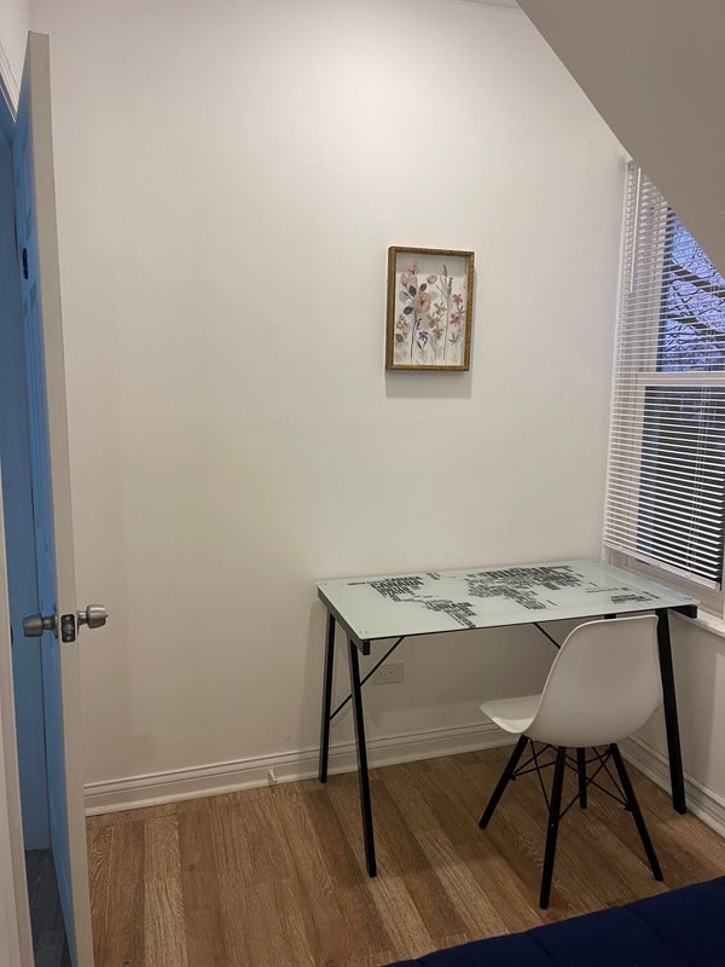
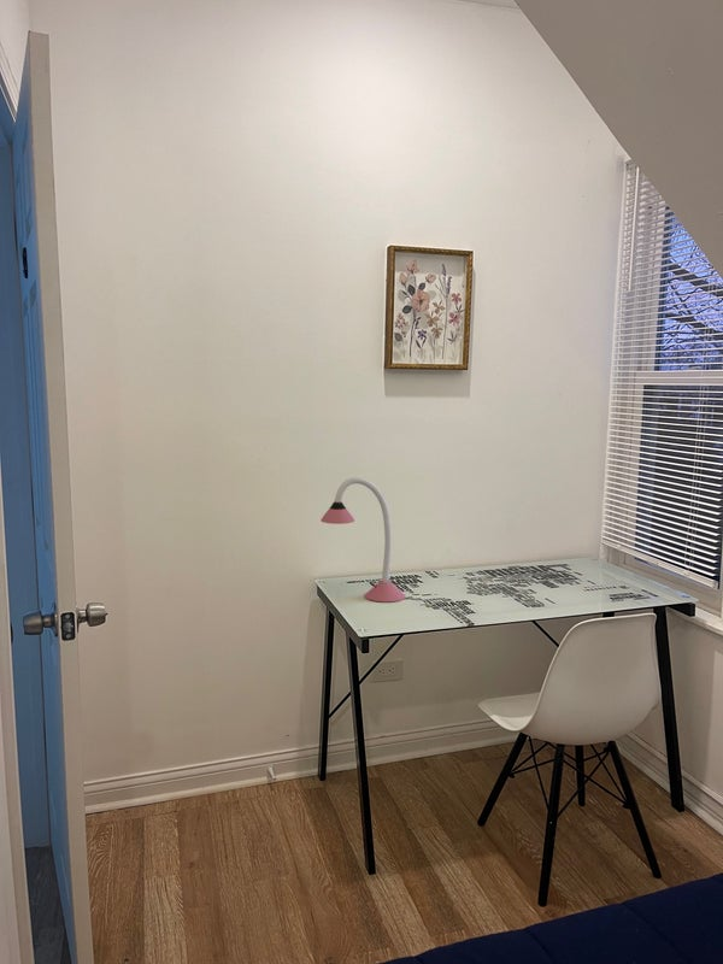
+ desk lamp (353, 521)
